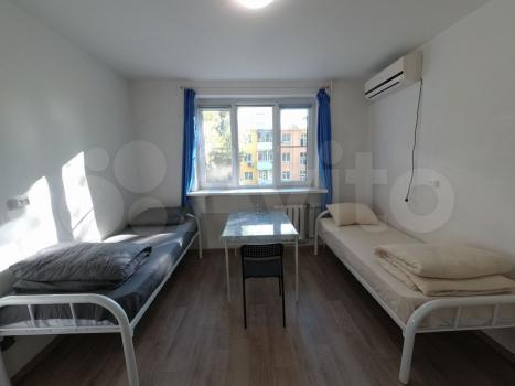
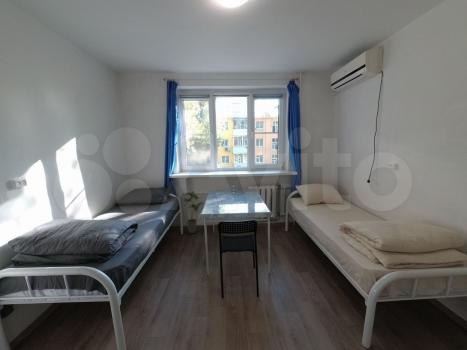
+ house plant (194, 211)
